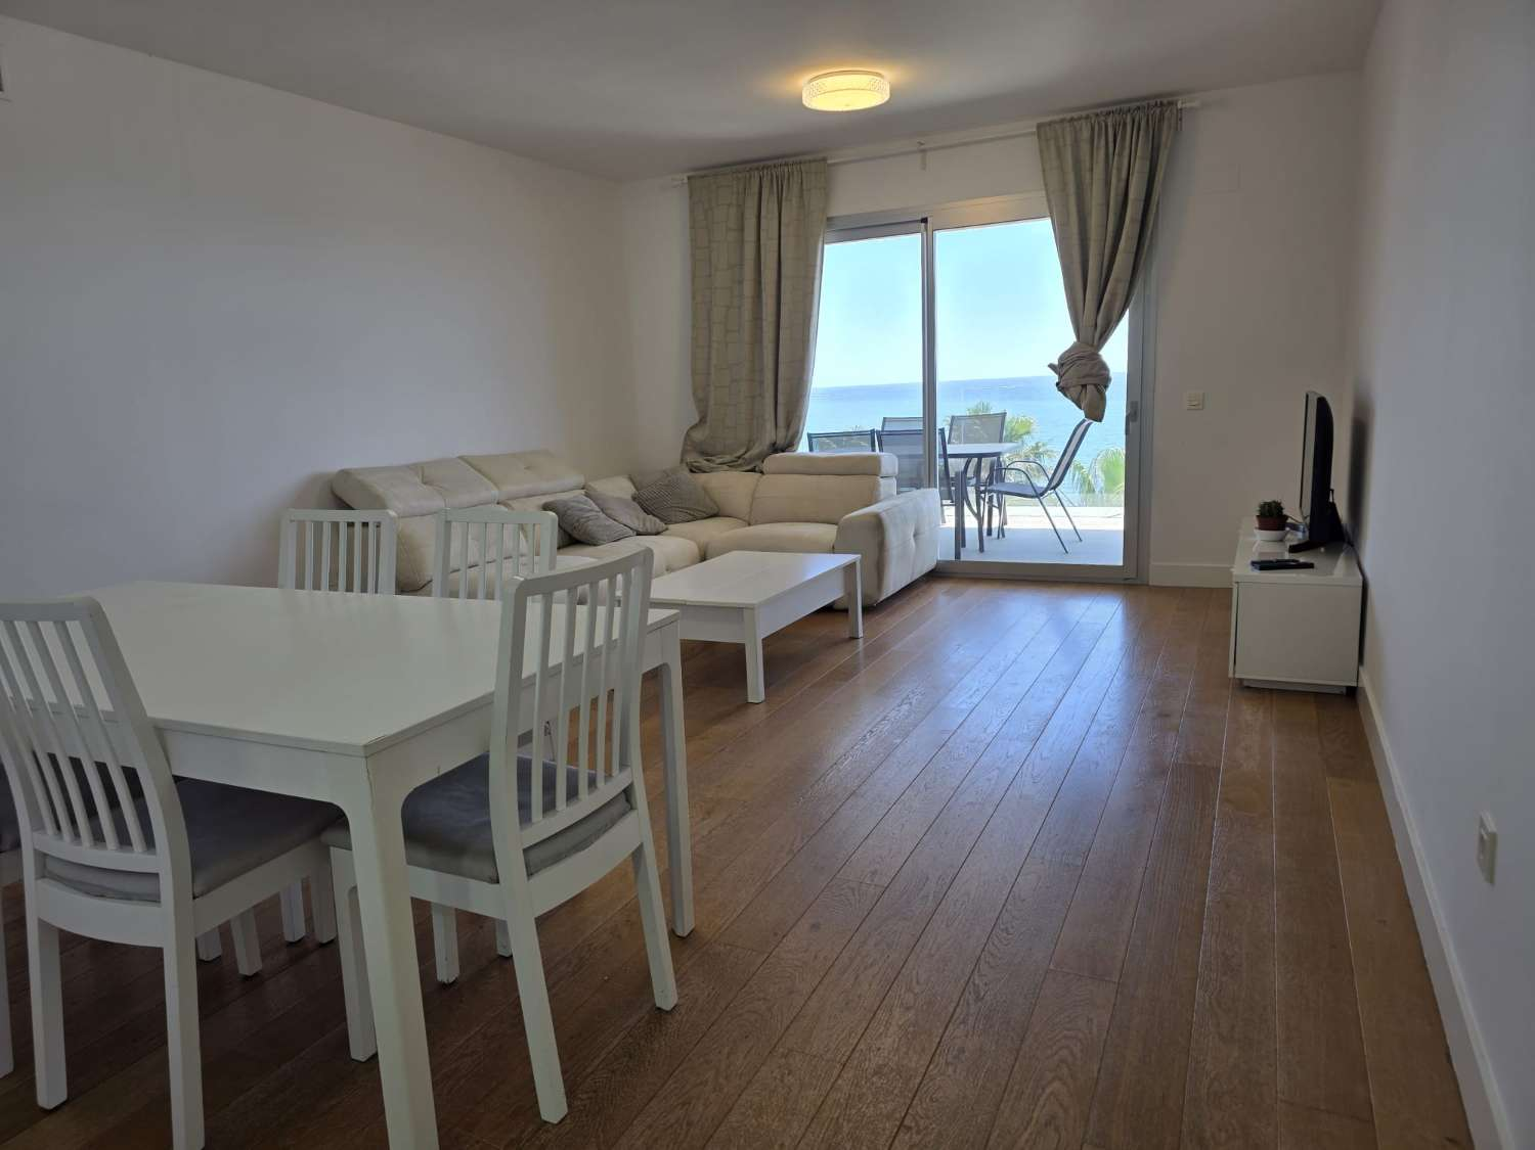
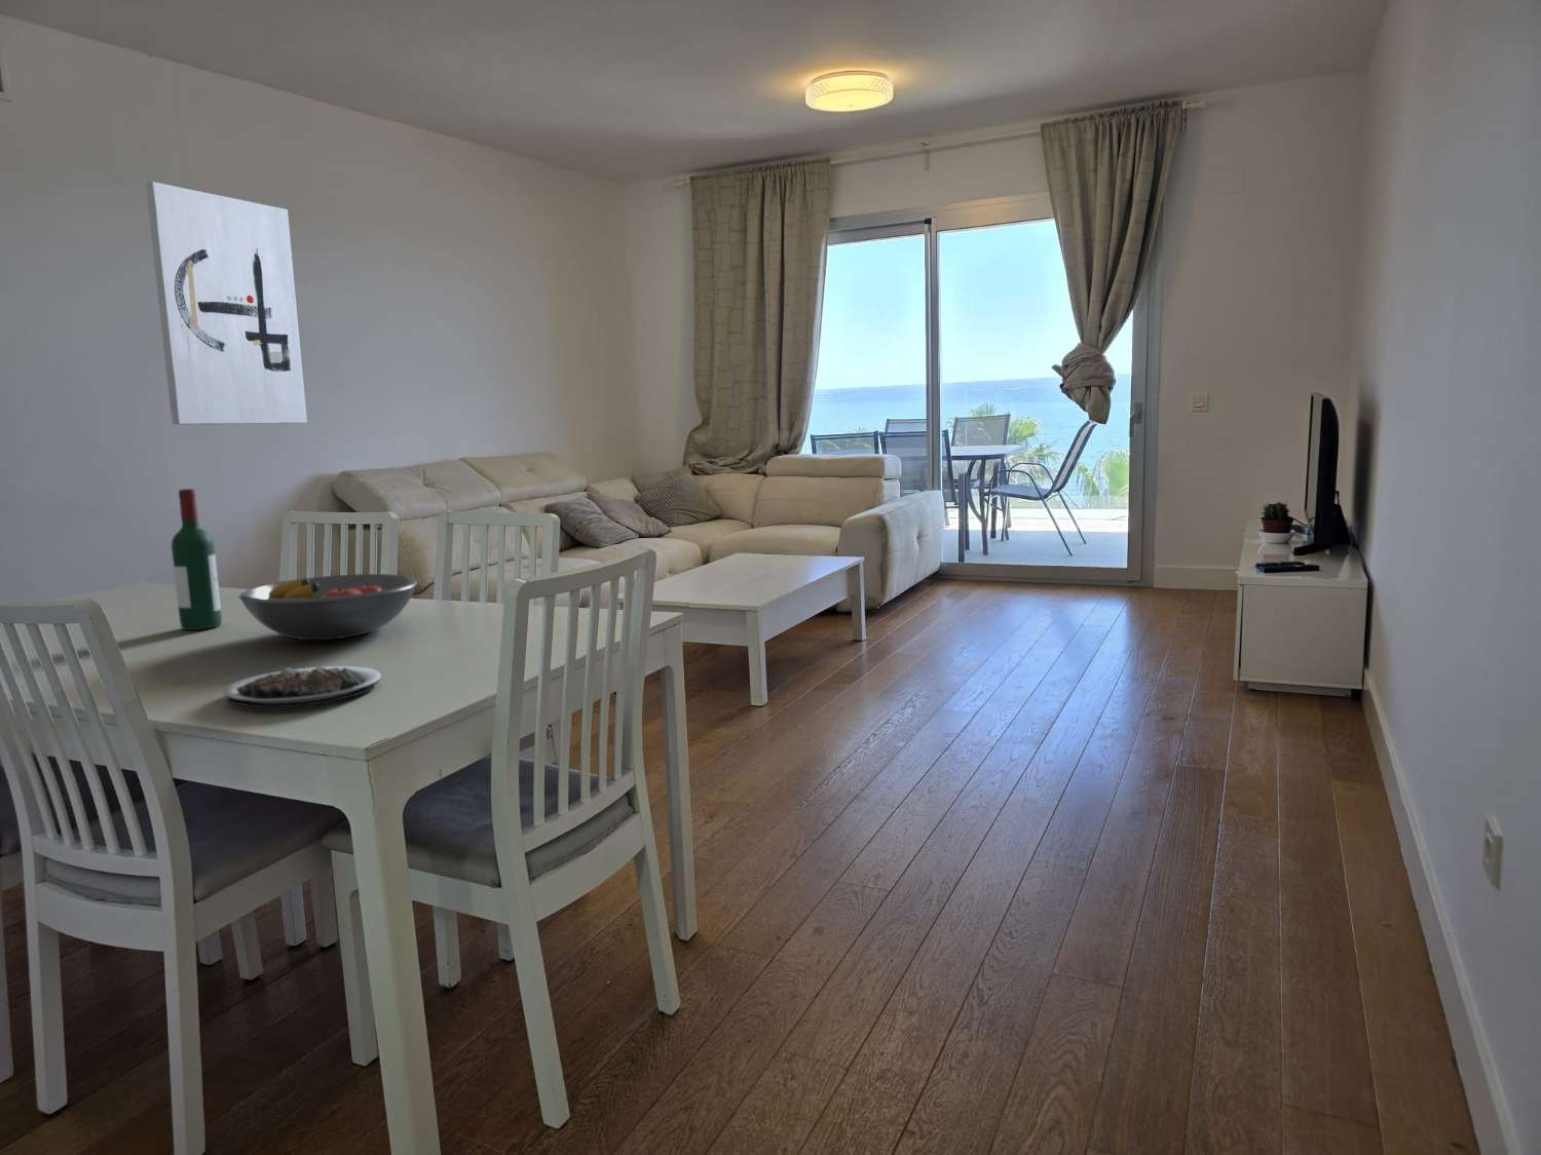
+ plate (305, 681)
+ wall art (232, 311)
+ wine bottle (194, 558)
+ fruit bowl (331, 604)
